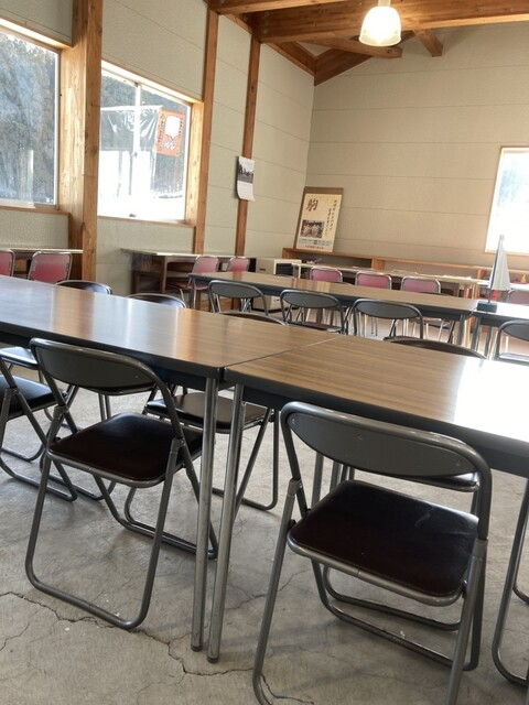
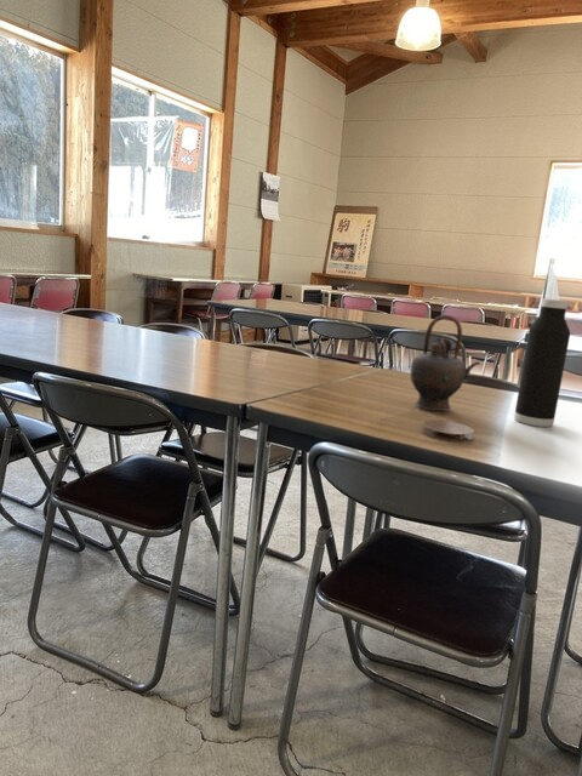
+ coaster (447, 429)
+ teapot (445, 363)
+ water bottle (543, 361)
